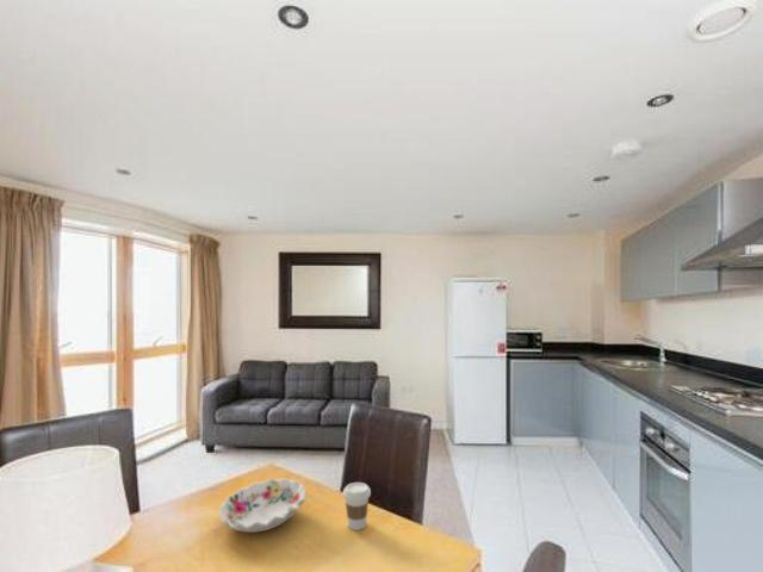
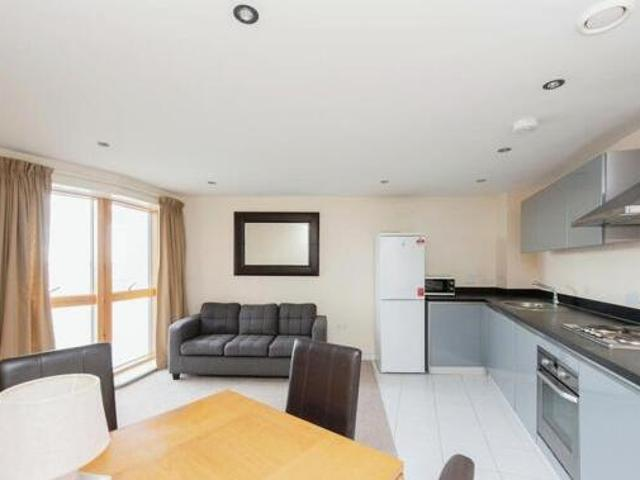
- coffee cup (356, 505)
- decorative bowl (263, 506)
